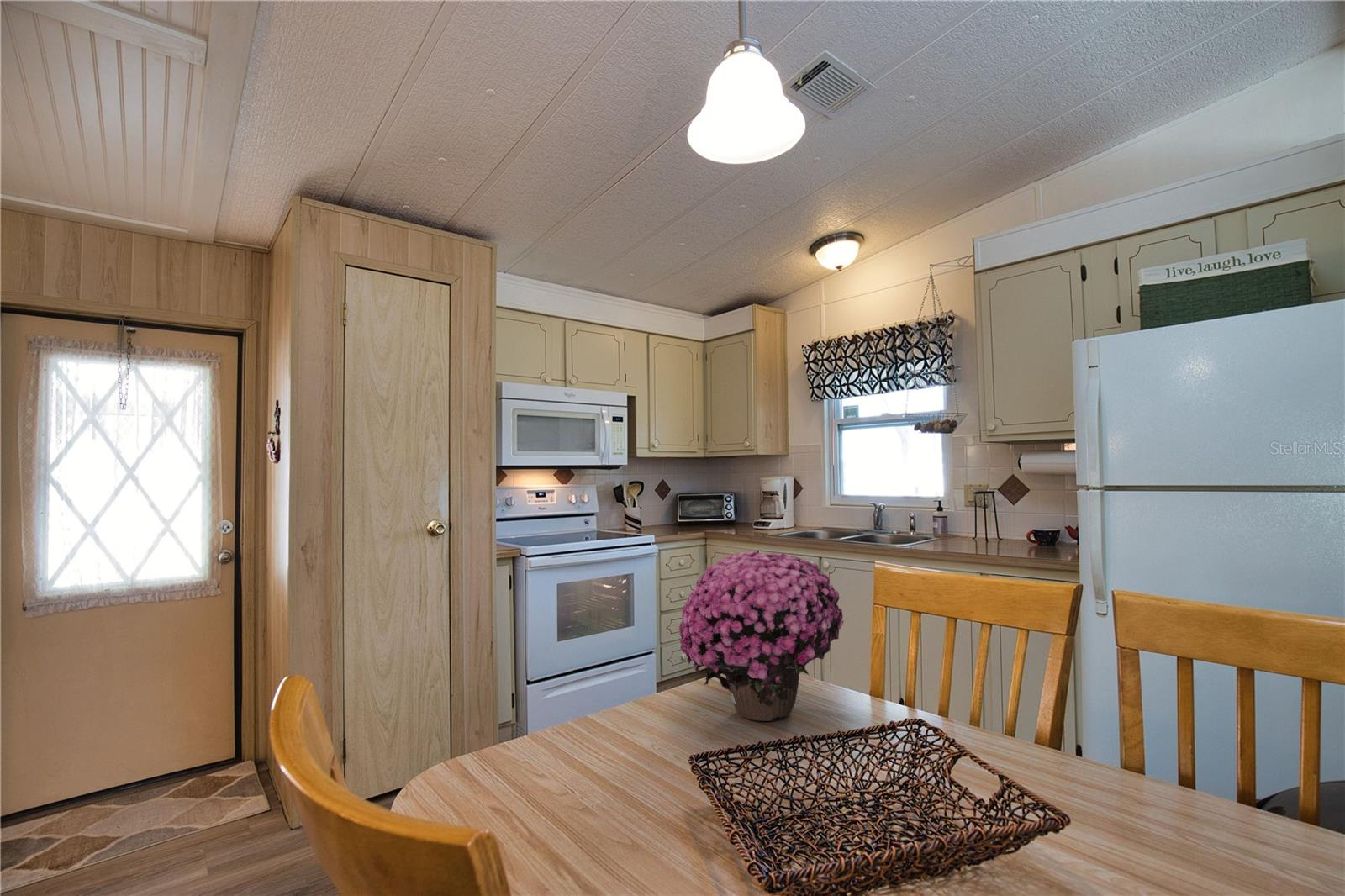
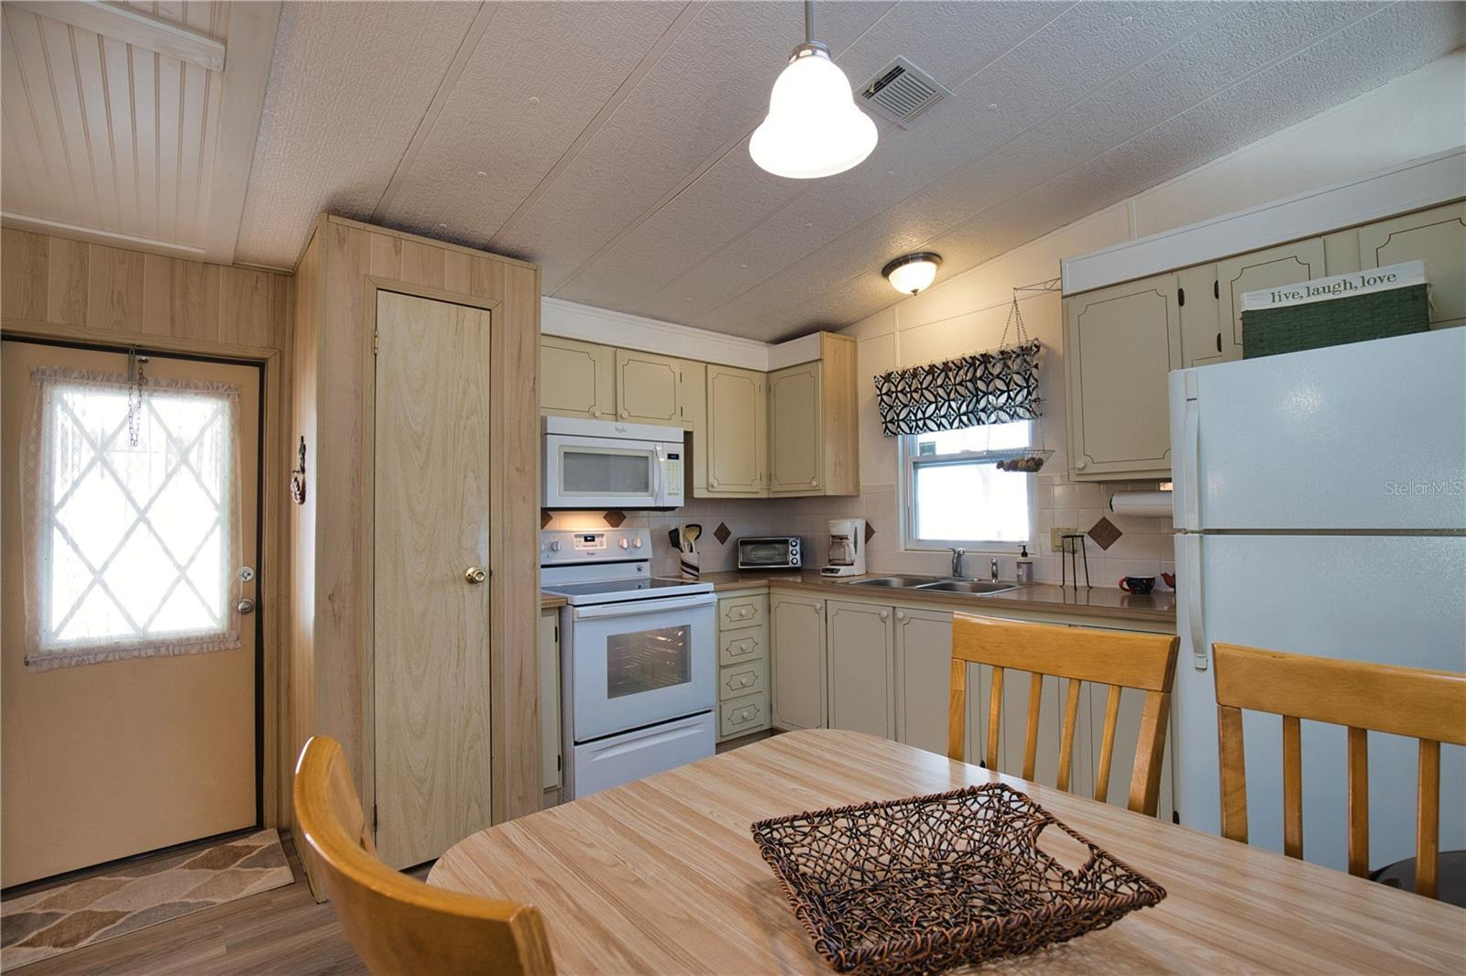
- flower (760, 629)
